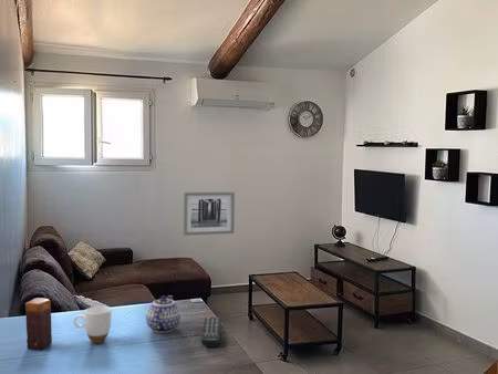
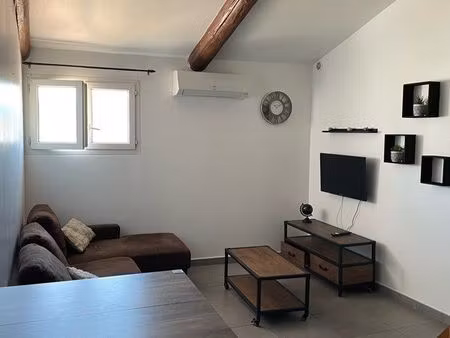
- wall art (209, 212)
- teapot (163, 312)
- candle (39, 323)
- remote control (211, 330)
- mug (92, 325)
